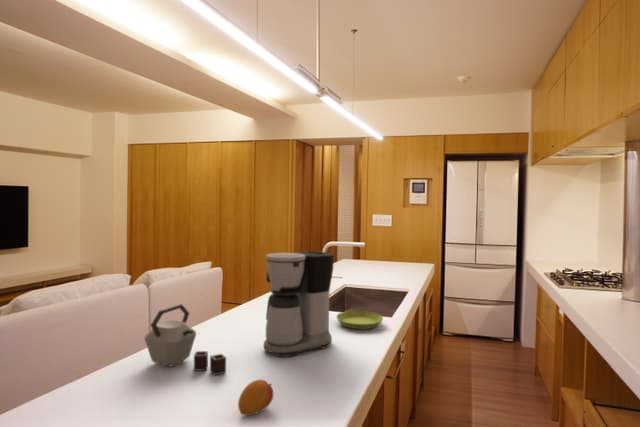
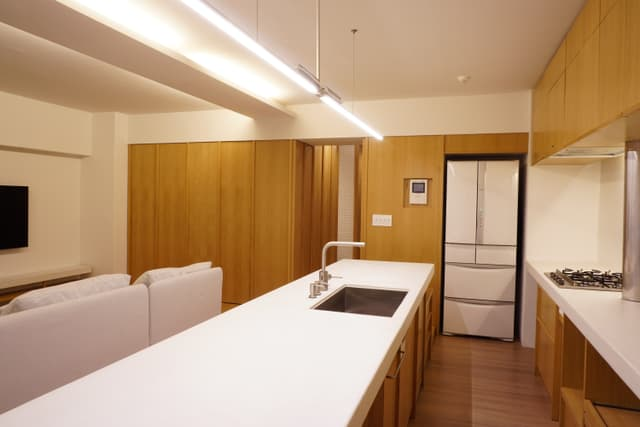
- kettle (188, 338)
- saucer (359, 320)
- fruit (256, 397)
- coffee maker (296, 298)
